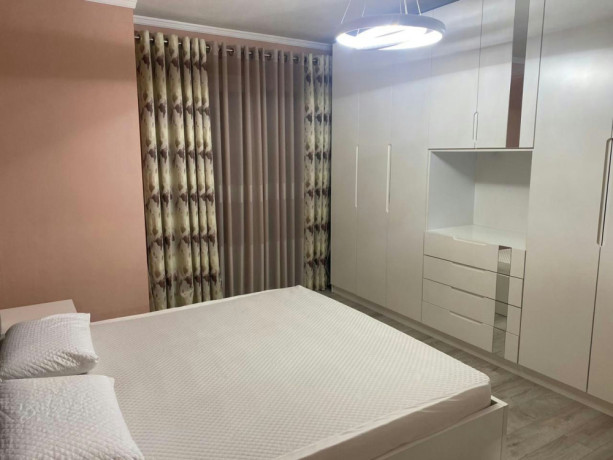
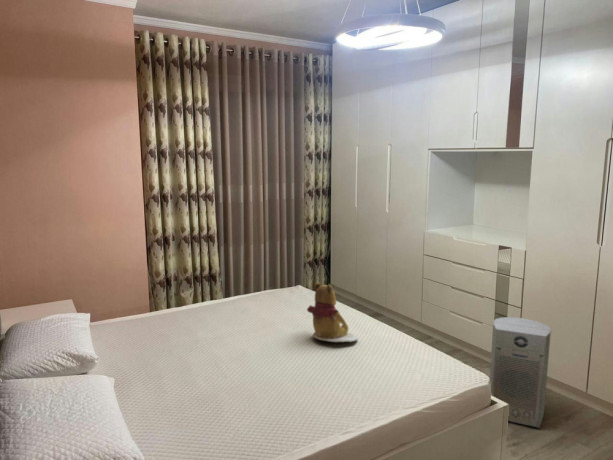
+ fan (518, 366)
+ teddy bear (329, 310)
